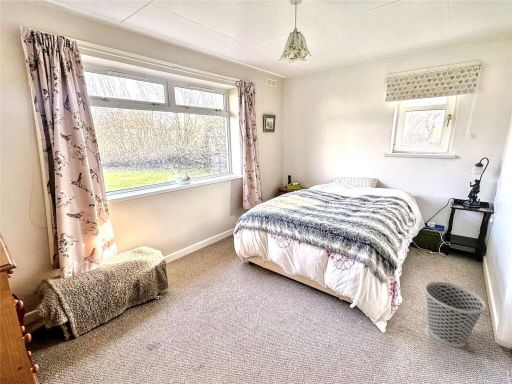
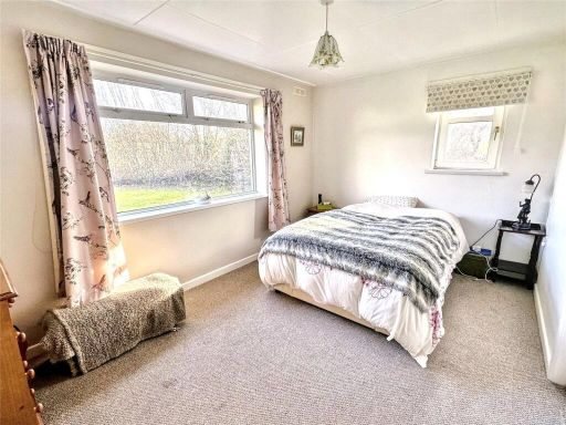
- wastebasket (450, 315)
